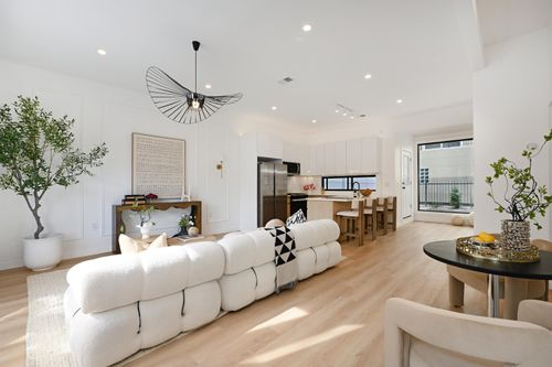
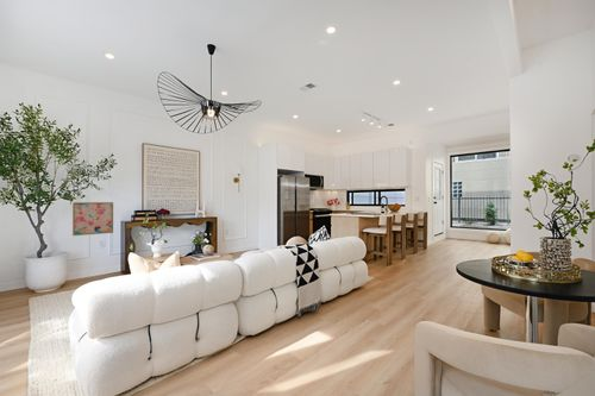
+ wall art (93, 218)
